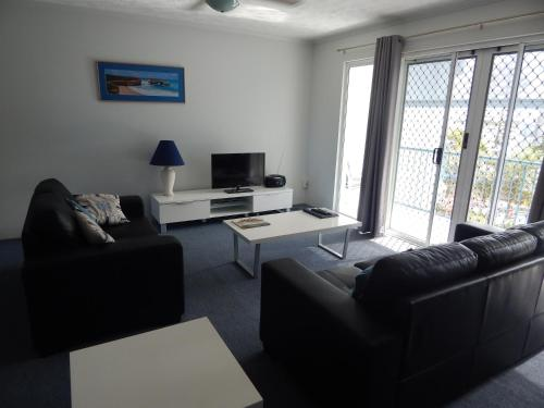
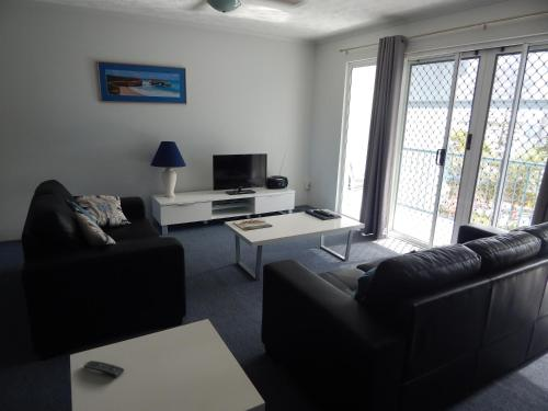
+ remote control (102, 367)
